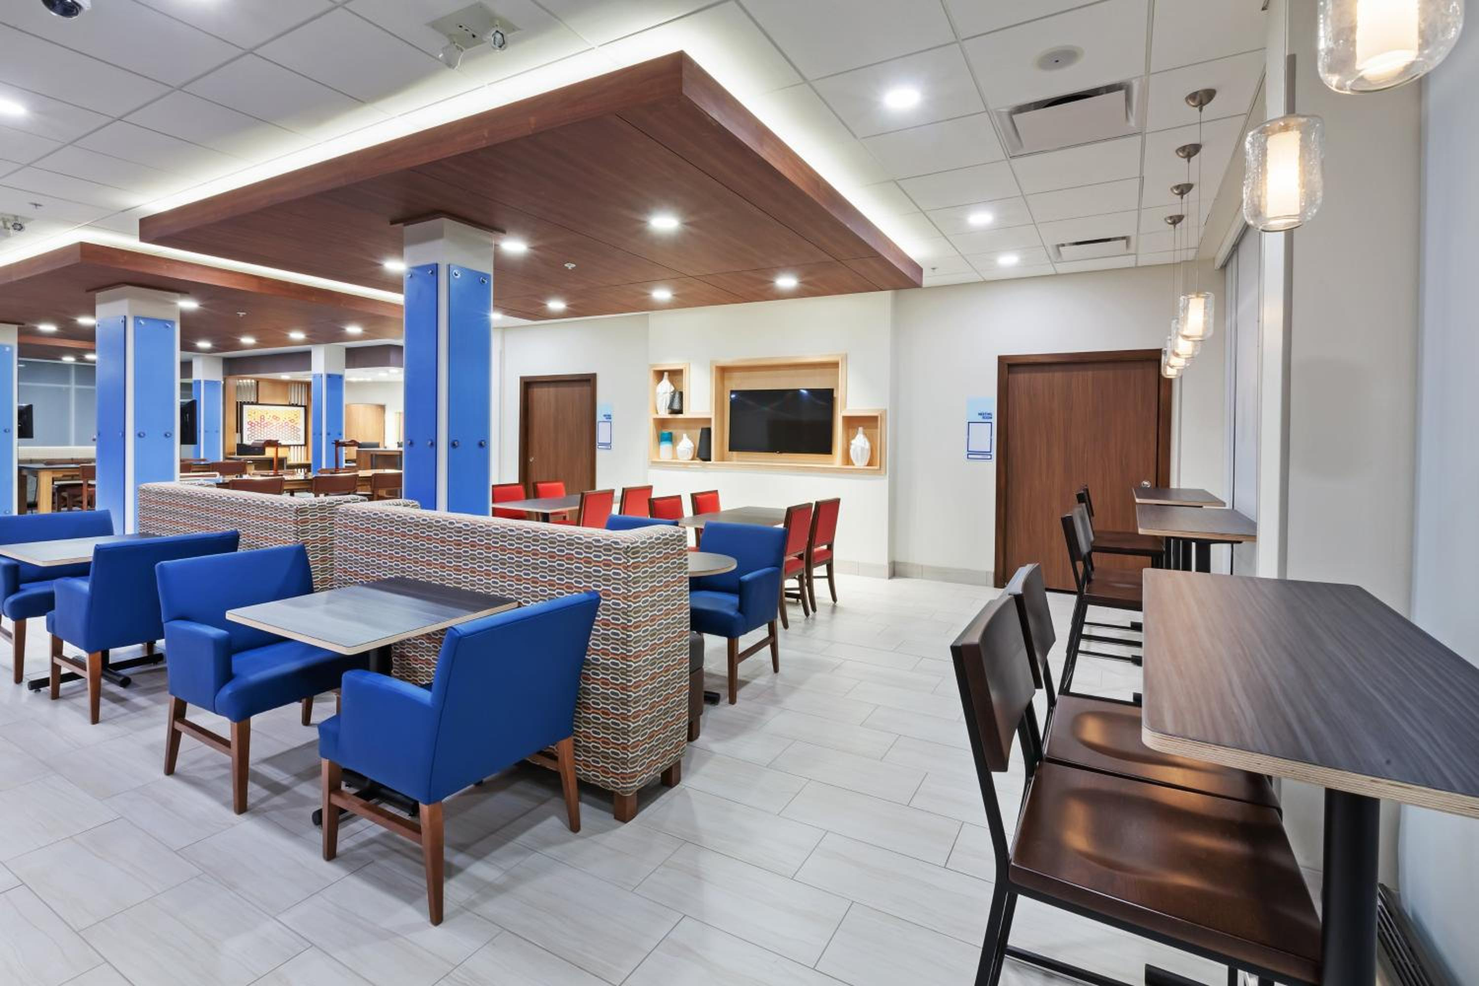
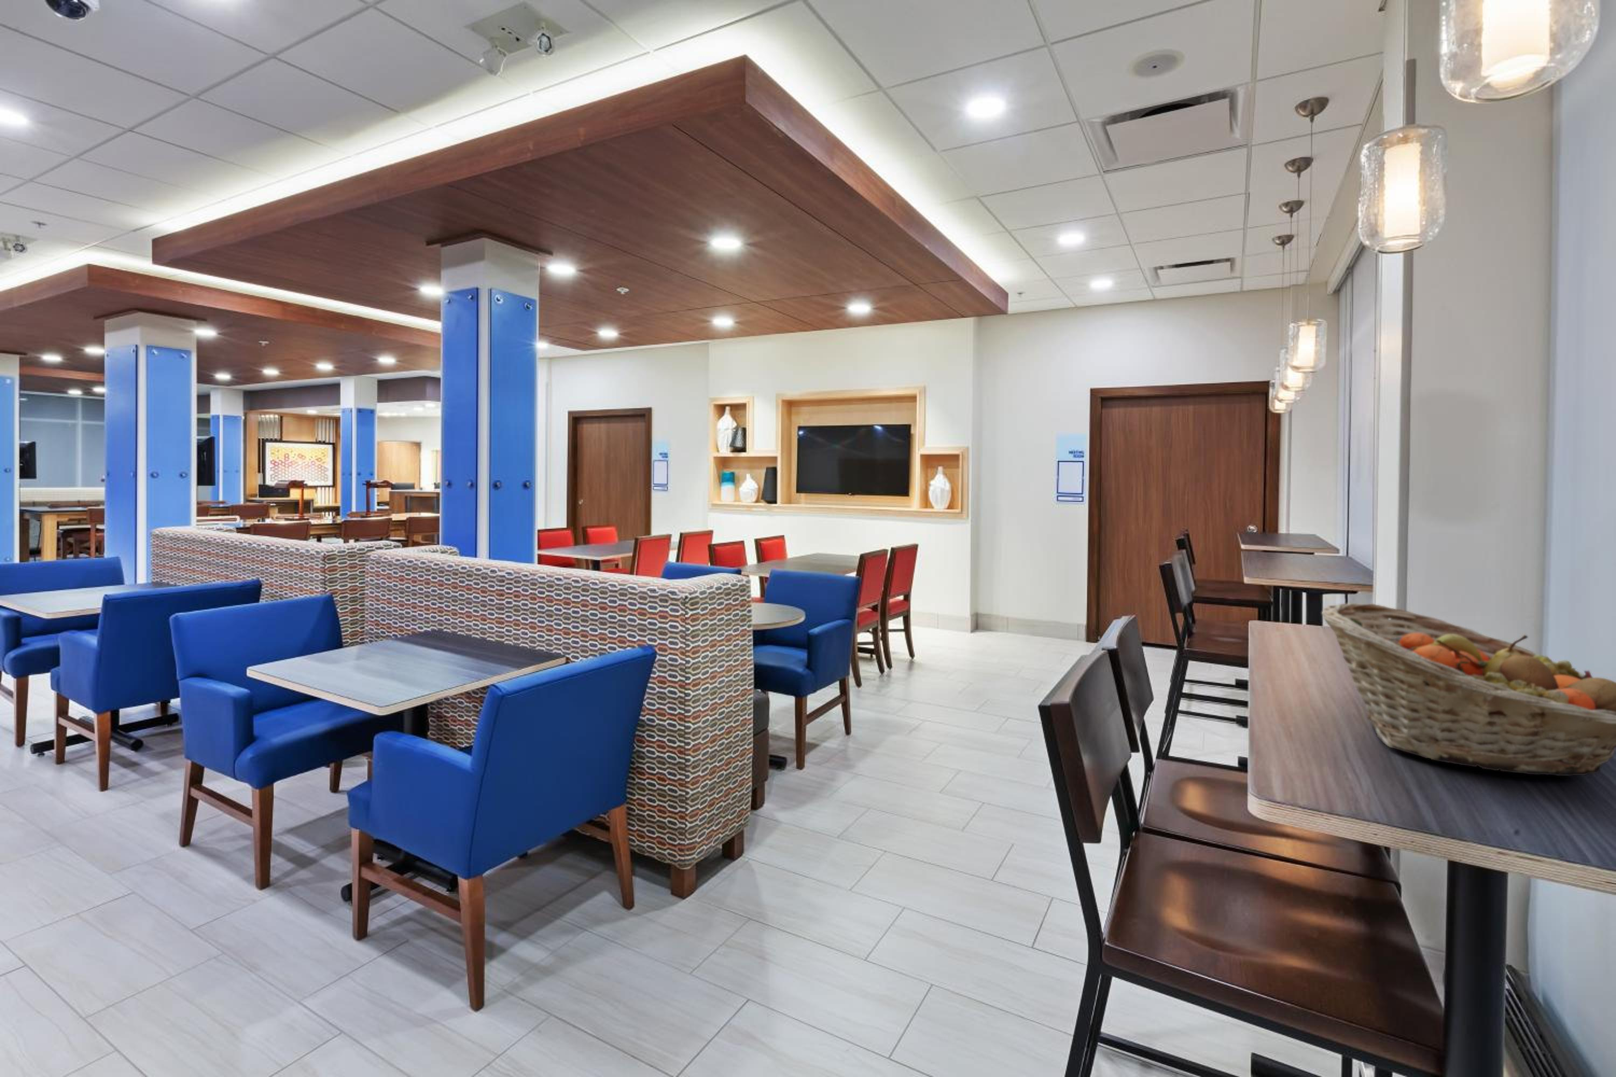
+ fruit basket (1467, 678)
